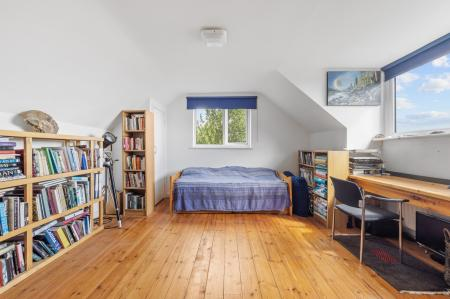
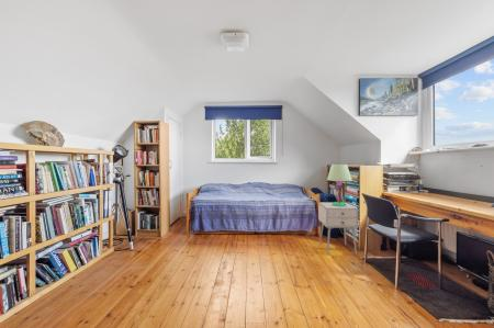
+ table lamp (339, 184)
+ nightstand (337, 227)
